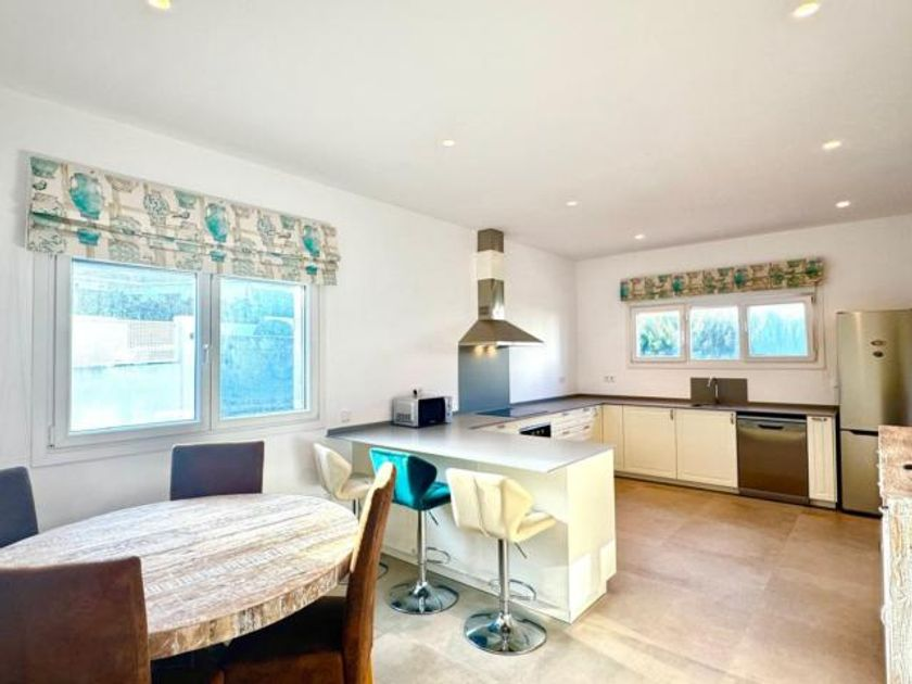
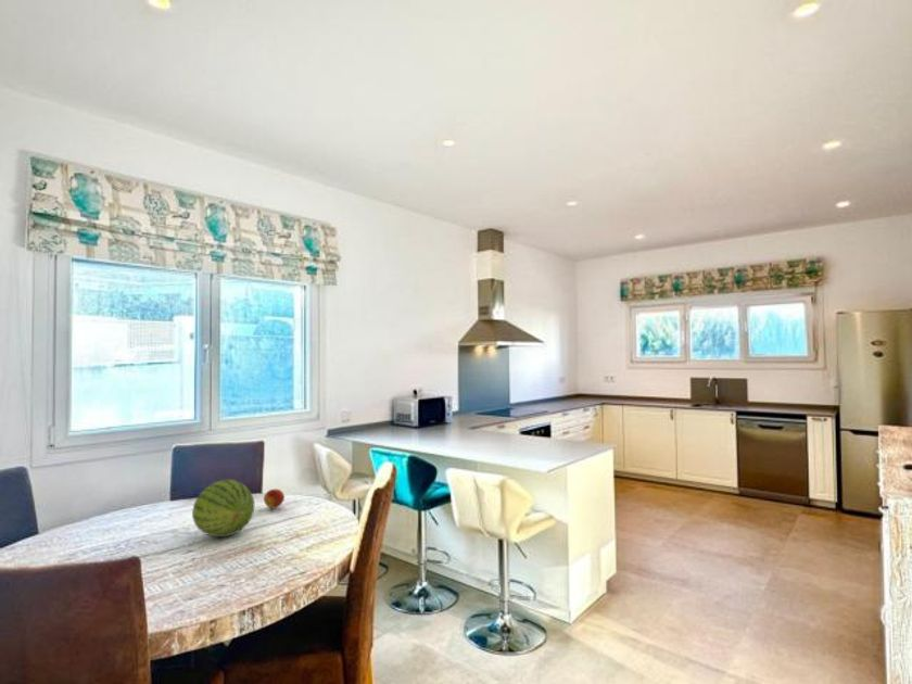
+ fruit (274, 498)
+ fruit (224, 507)
